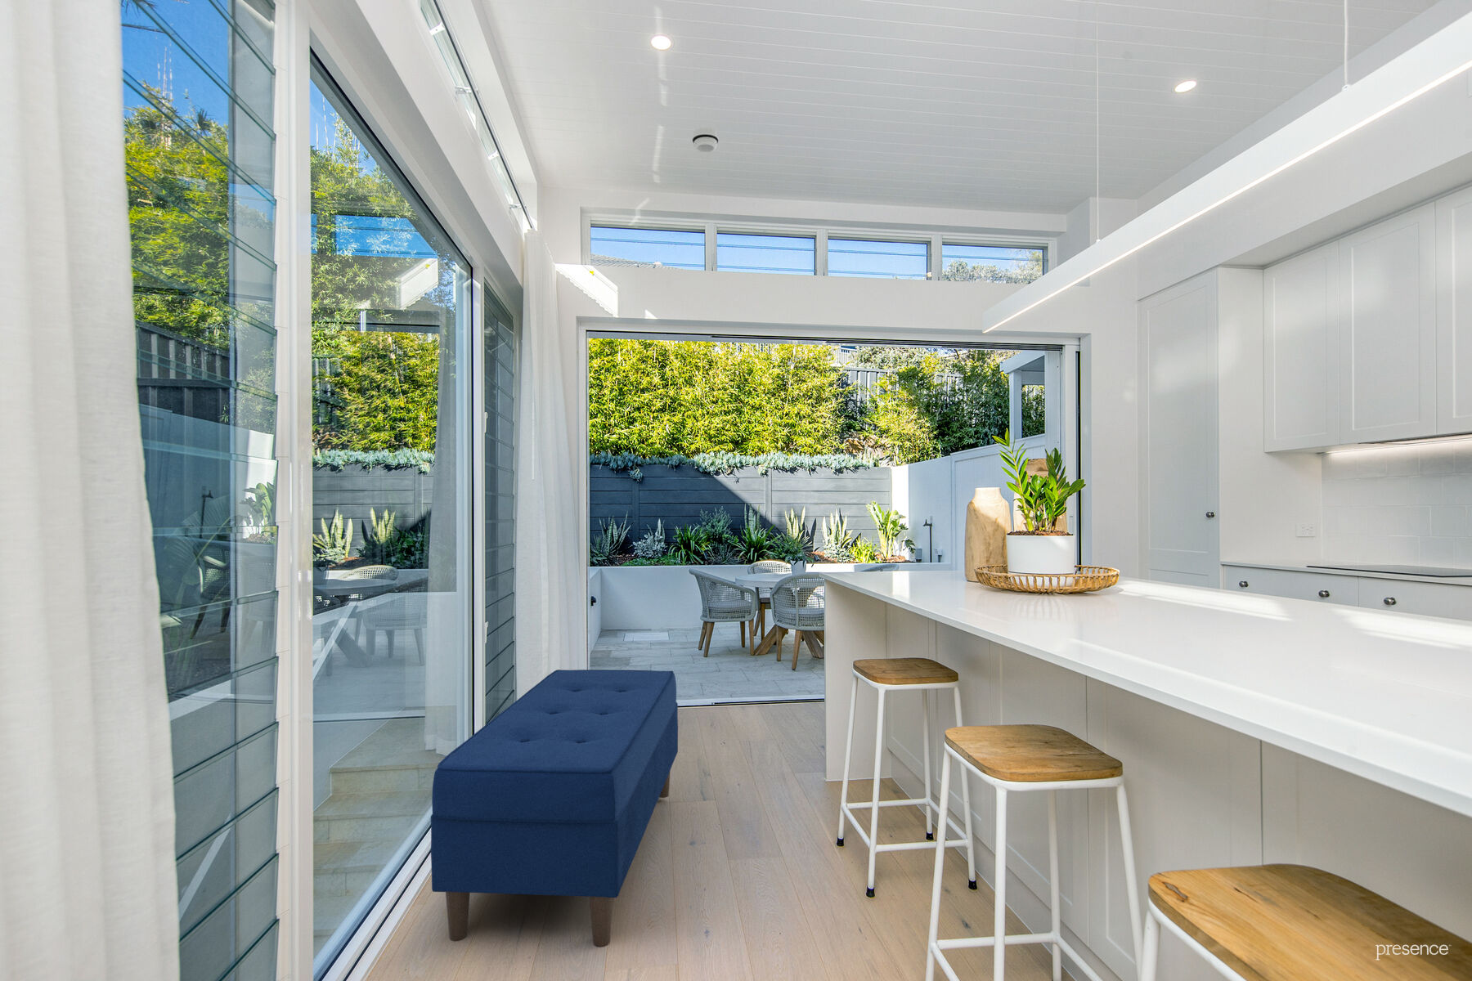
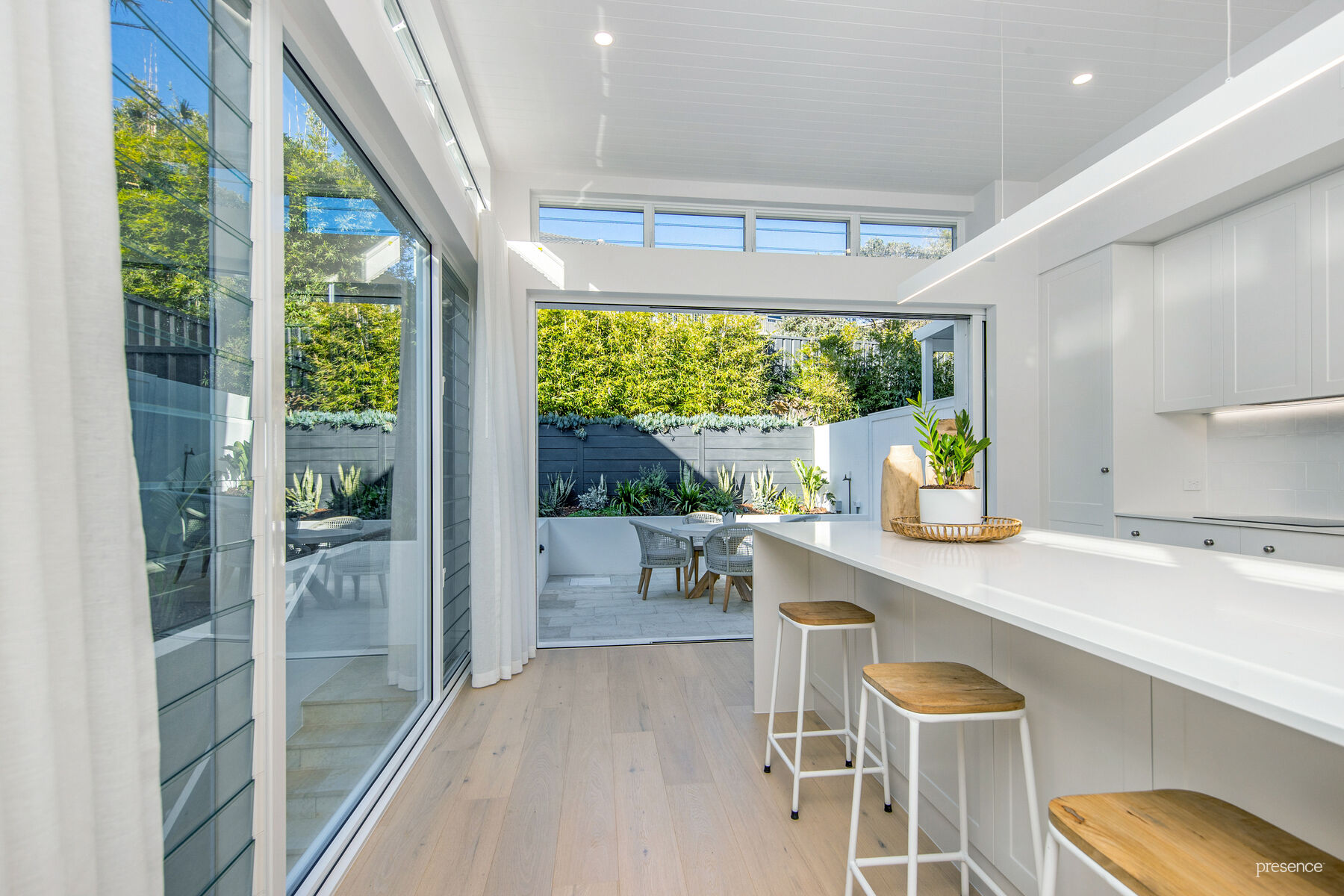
- smoke detector (705, 140)
- bench (579, 782)
